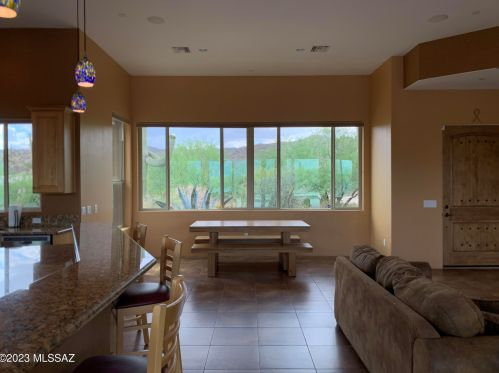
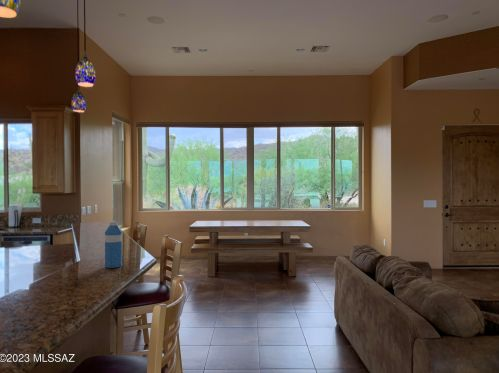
+ water bottle (113, 243)
